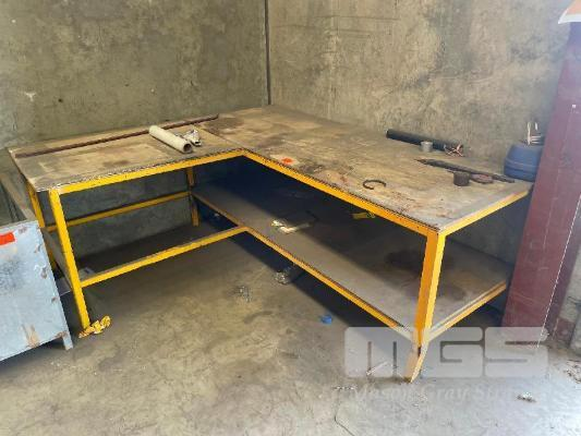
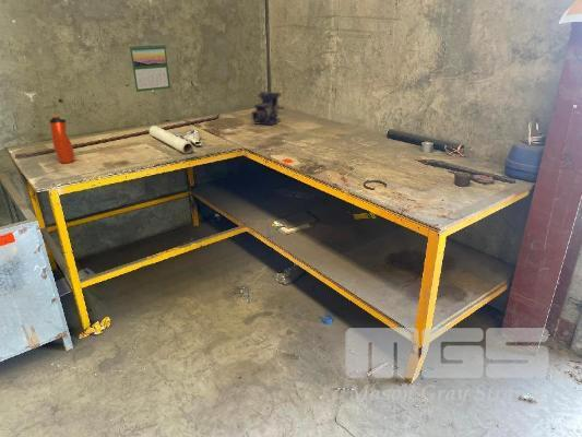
+ water bottle (61, 138)
+ calendar (150, 67)
+ bench vise (262, 108)
